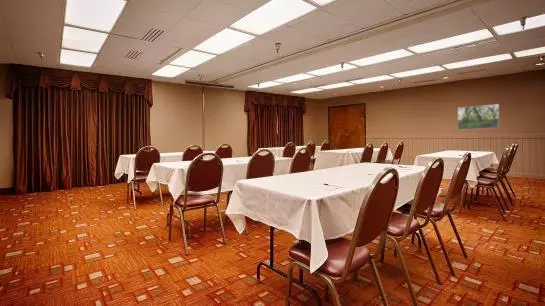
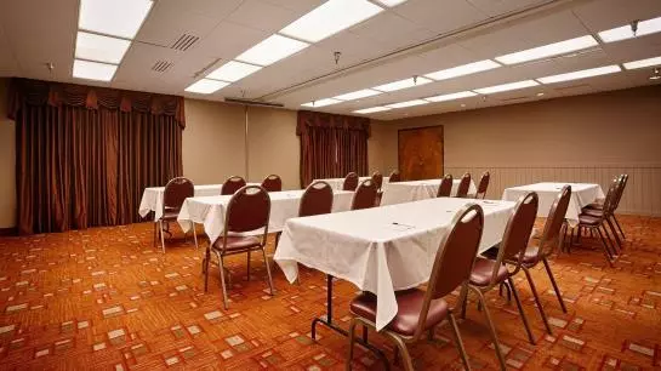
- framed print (477, 117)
